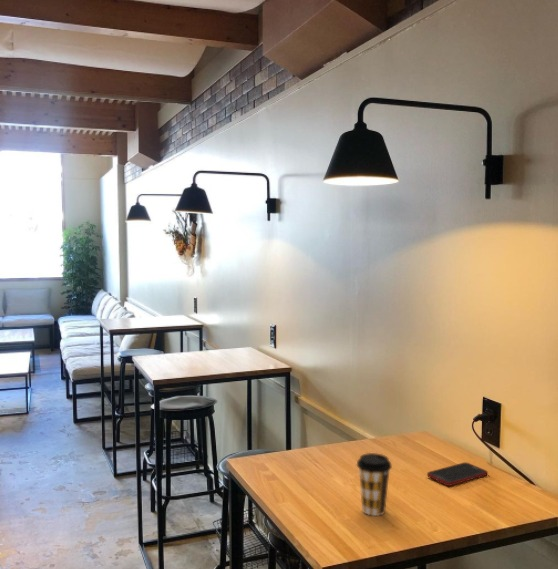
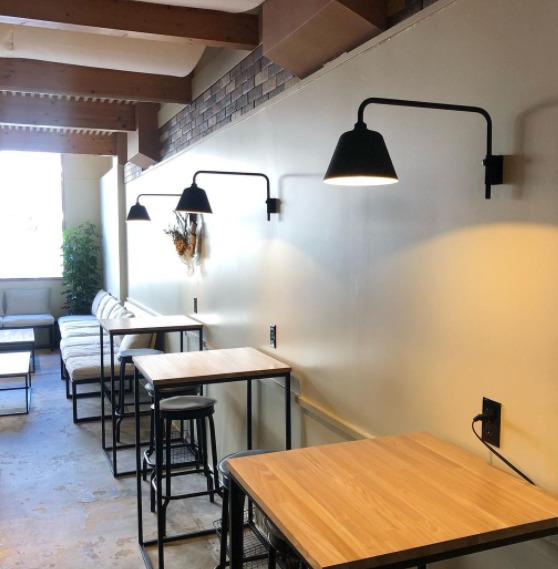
- coffee cup (373, 484)
- cell phone (457, 473)
